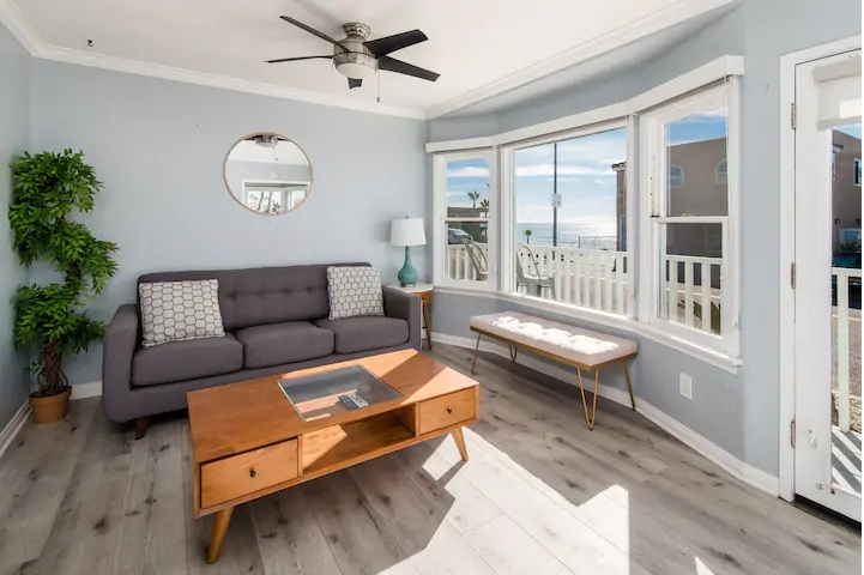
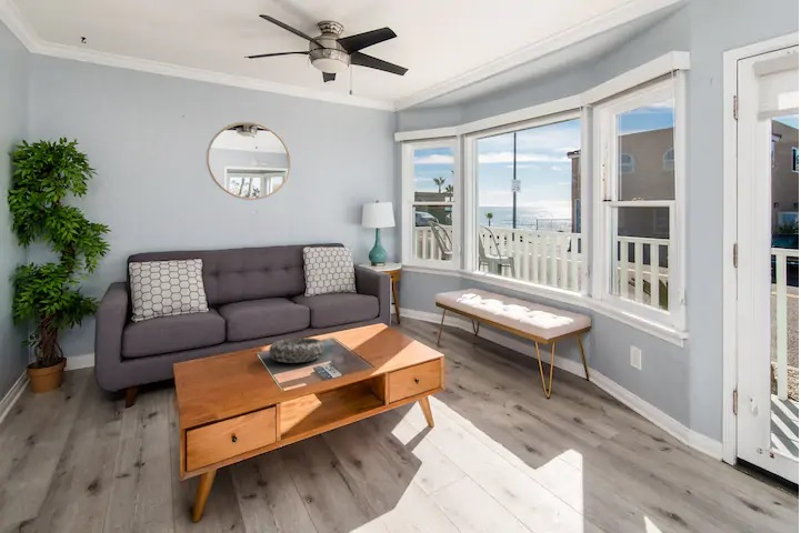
+ decorative bowl (297, 350)
